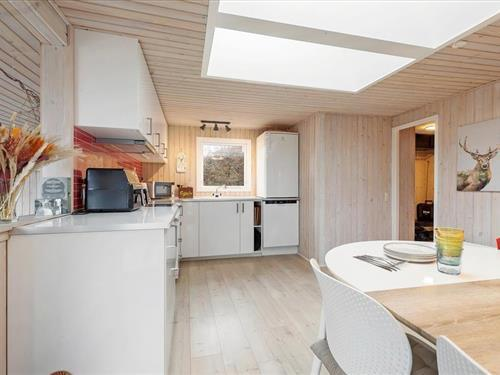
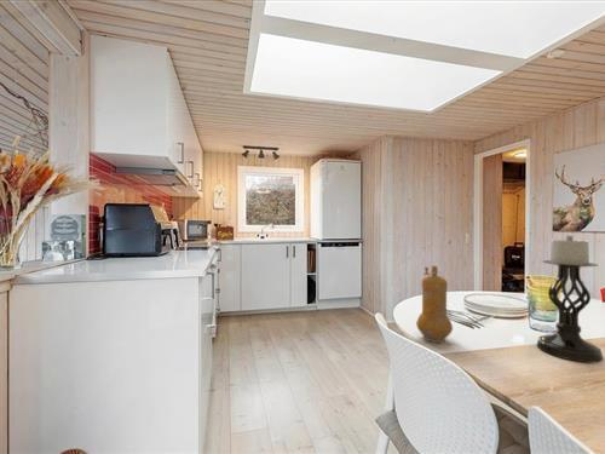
+ candle holder (567, 293)
+ pepper mill (432, 301)
